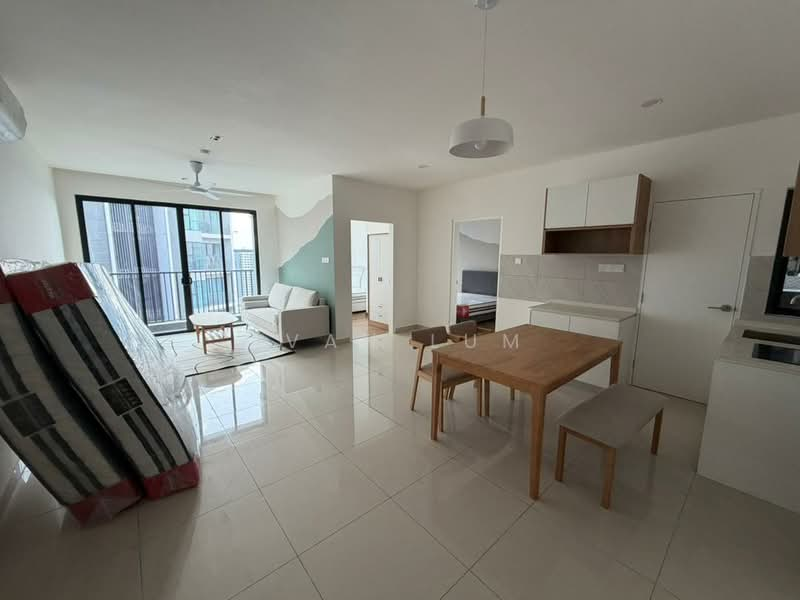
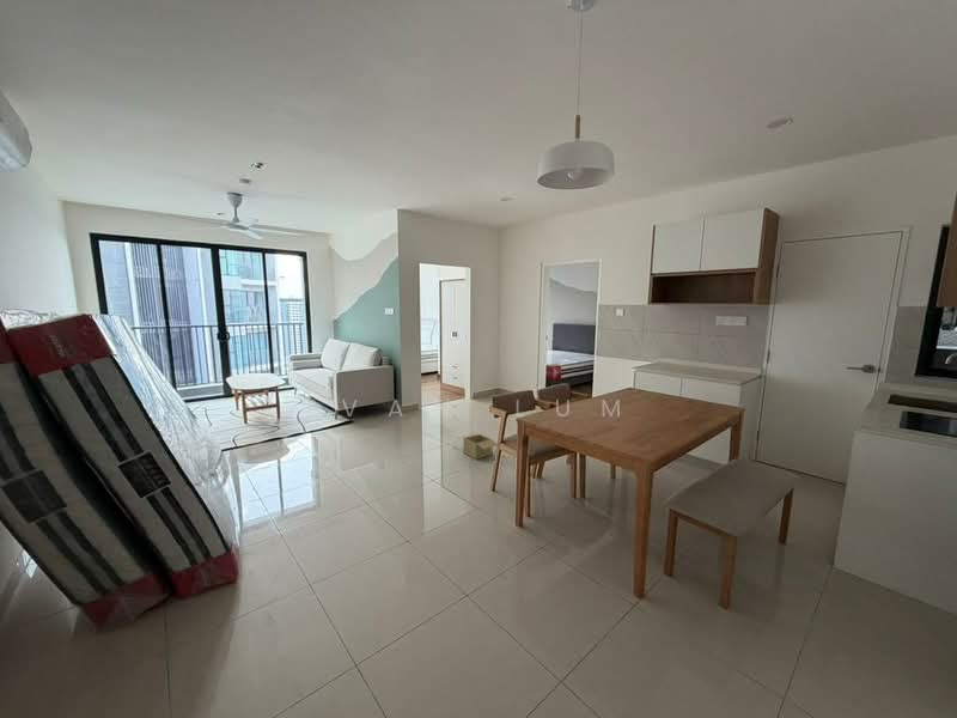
+ cardboard box (477, 445)
